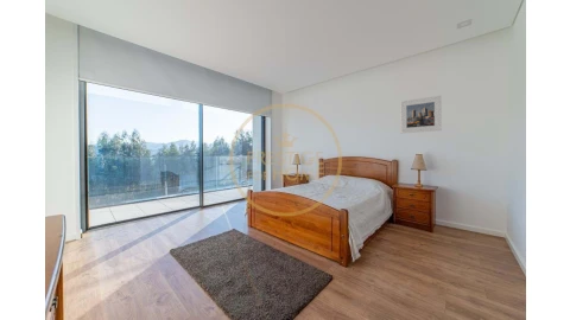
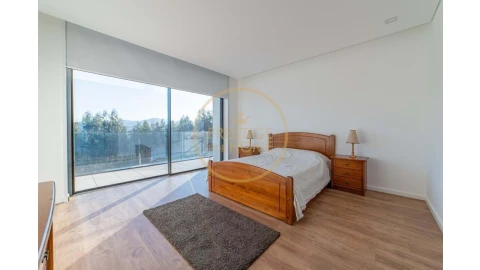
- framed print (419, 115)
